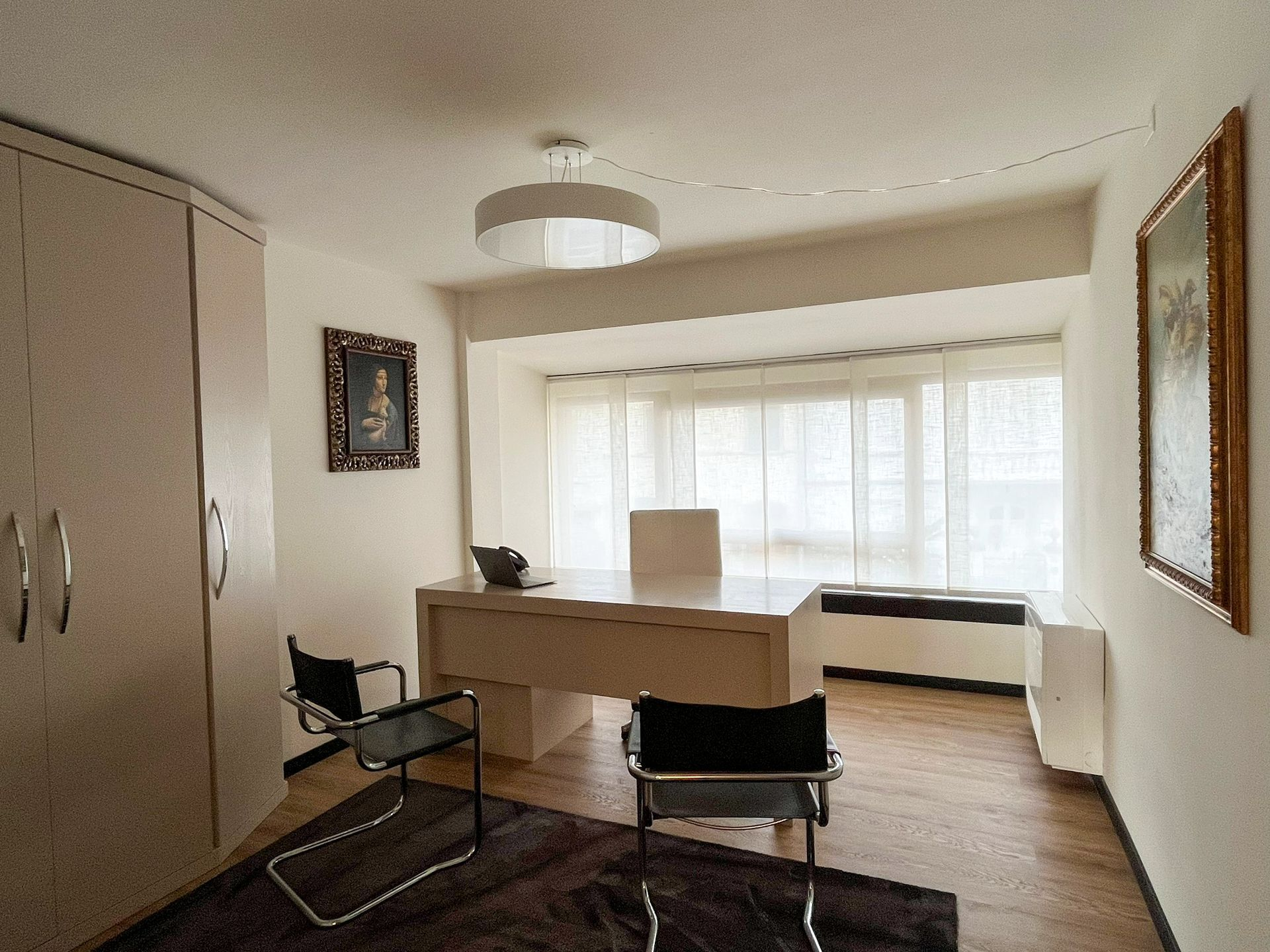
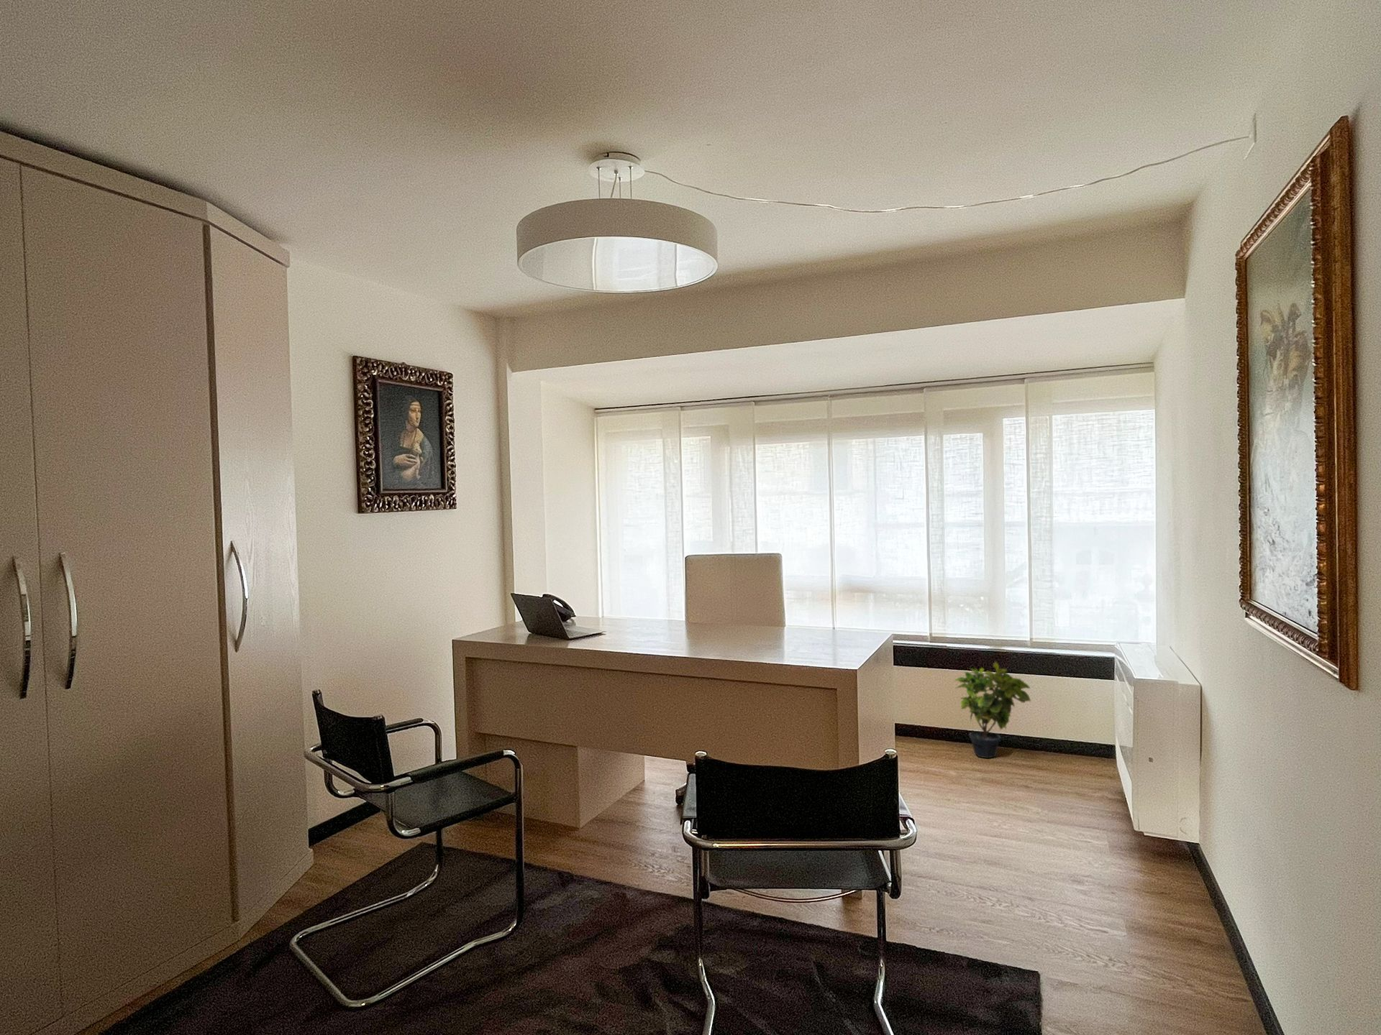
+ potted plant (991, 710)
